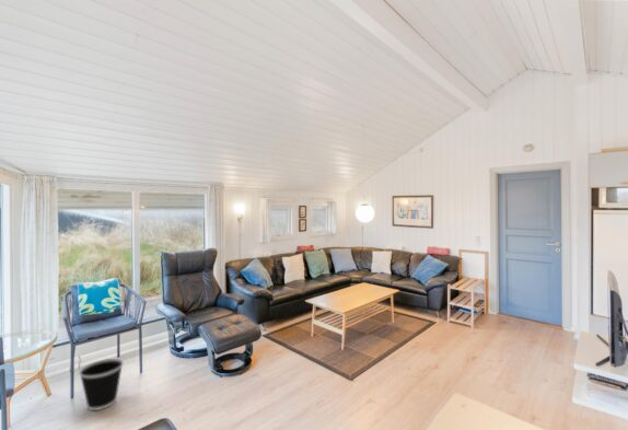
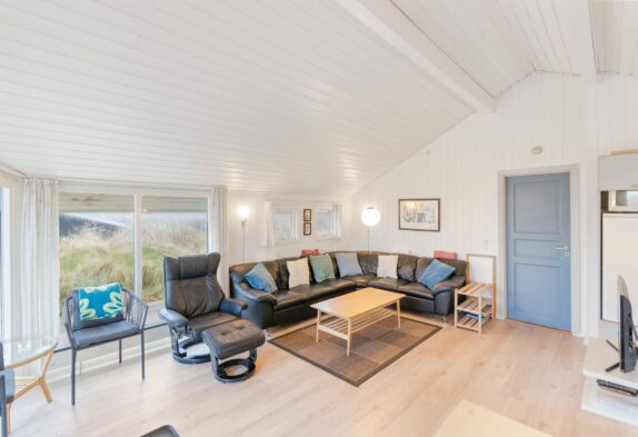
- wastebasket (102, 384)
